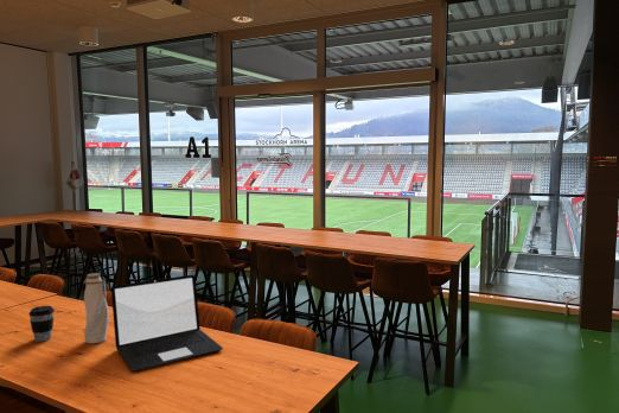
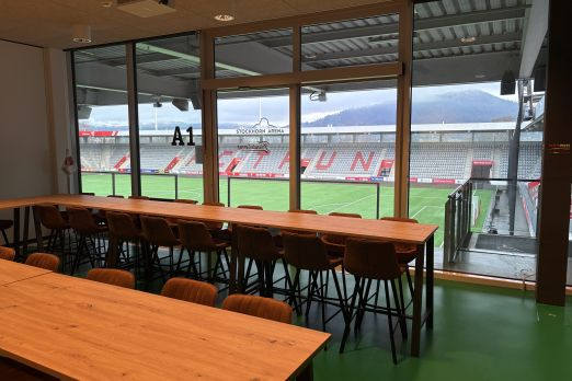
- laptop (166, 317)
- coffee cup (42, 323)
- water bottle (96, 306)
